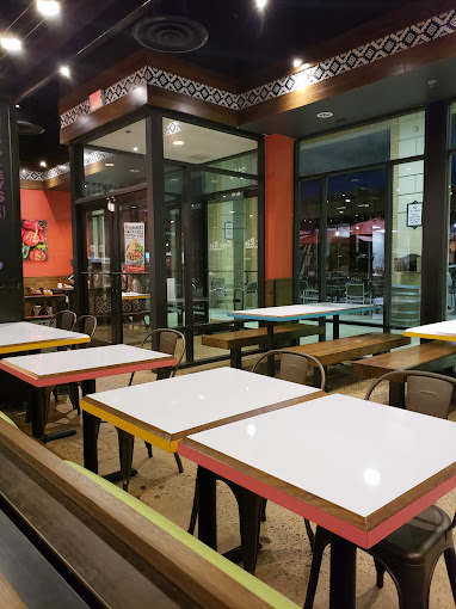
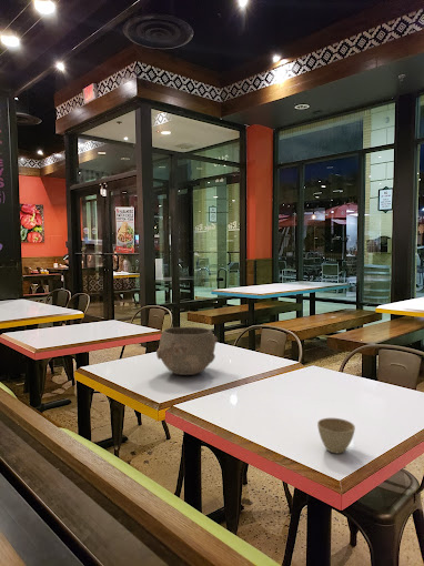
+ flower pot (335, 436)
+ bowl (186, 351)
